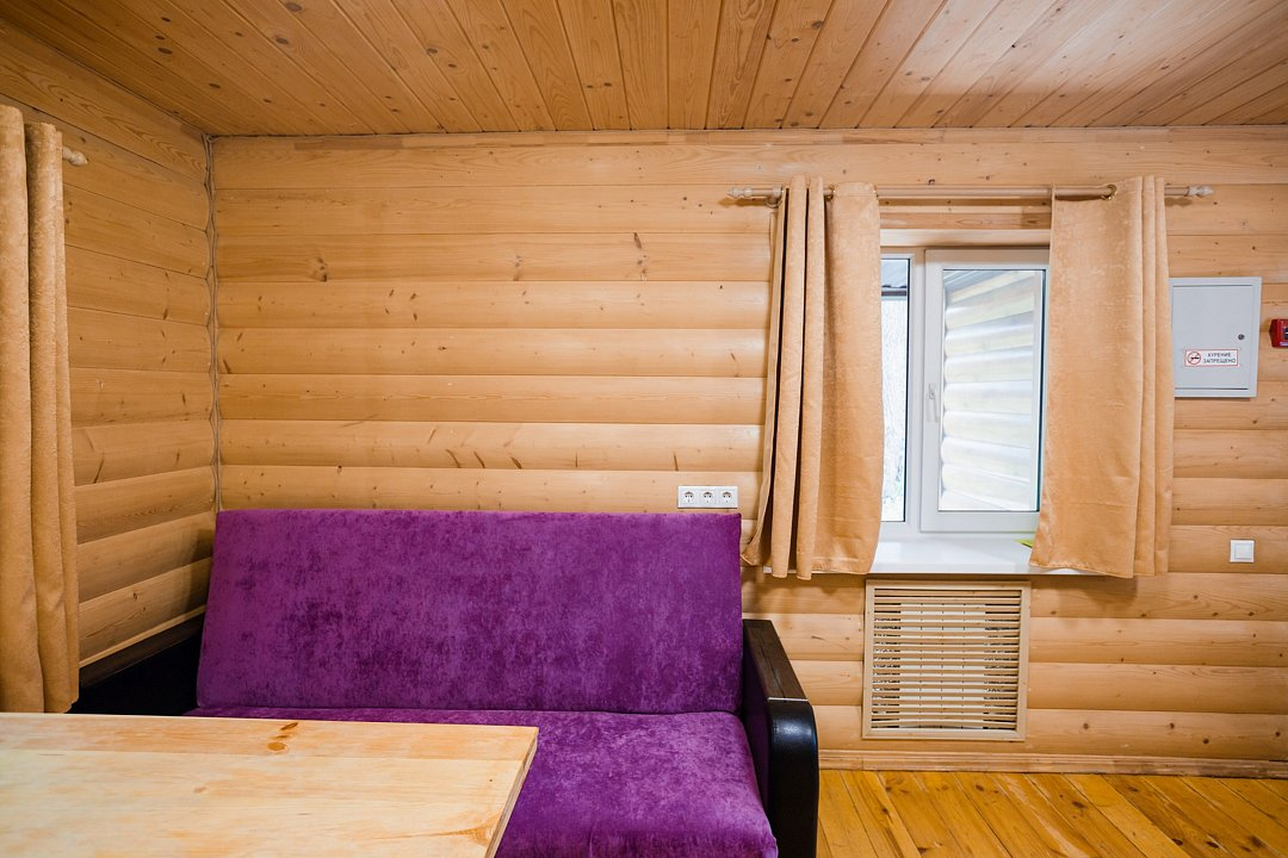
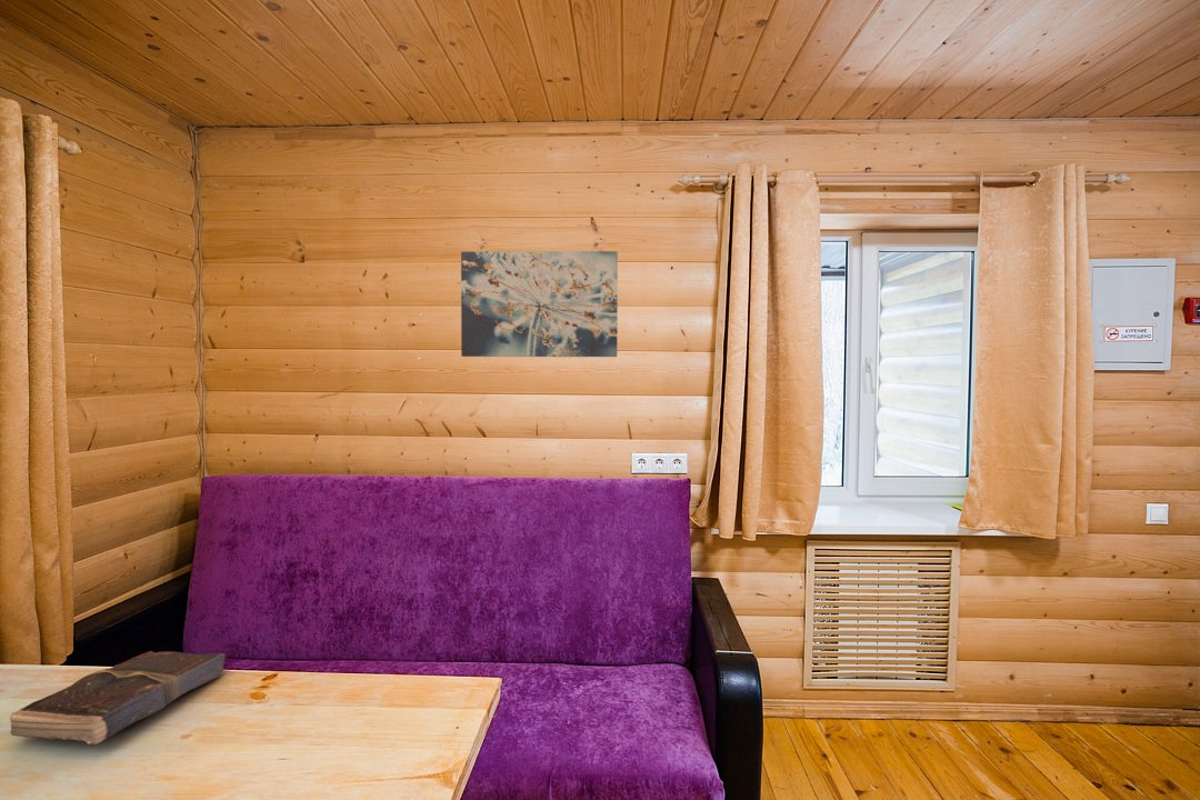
+ wall art (539, 304)
+ book (127, 689)
